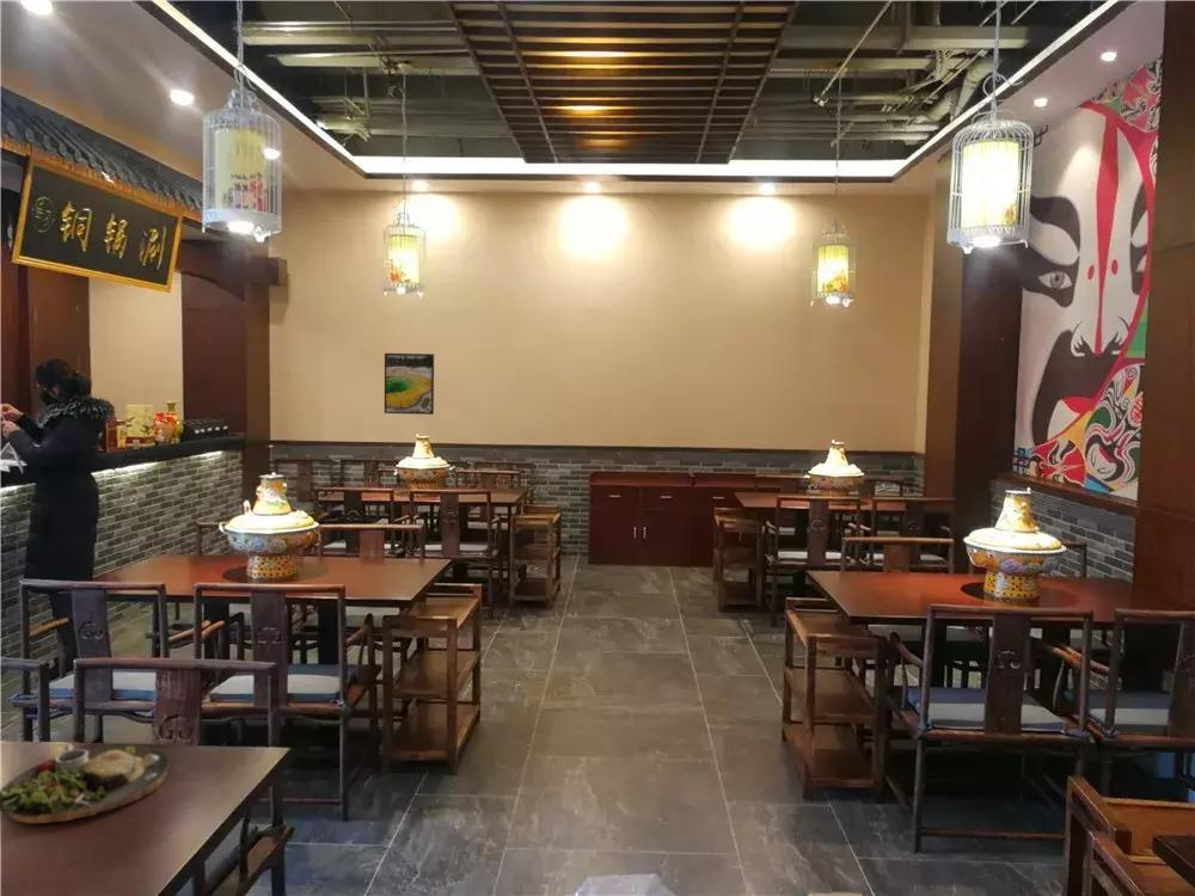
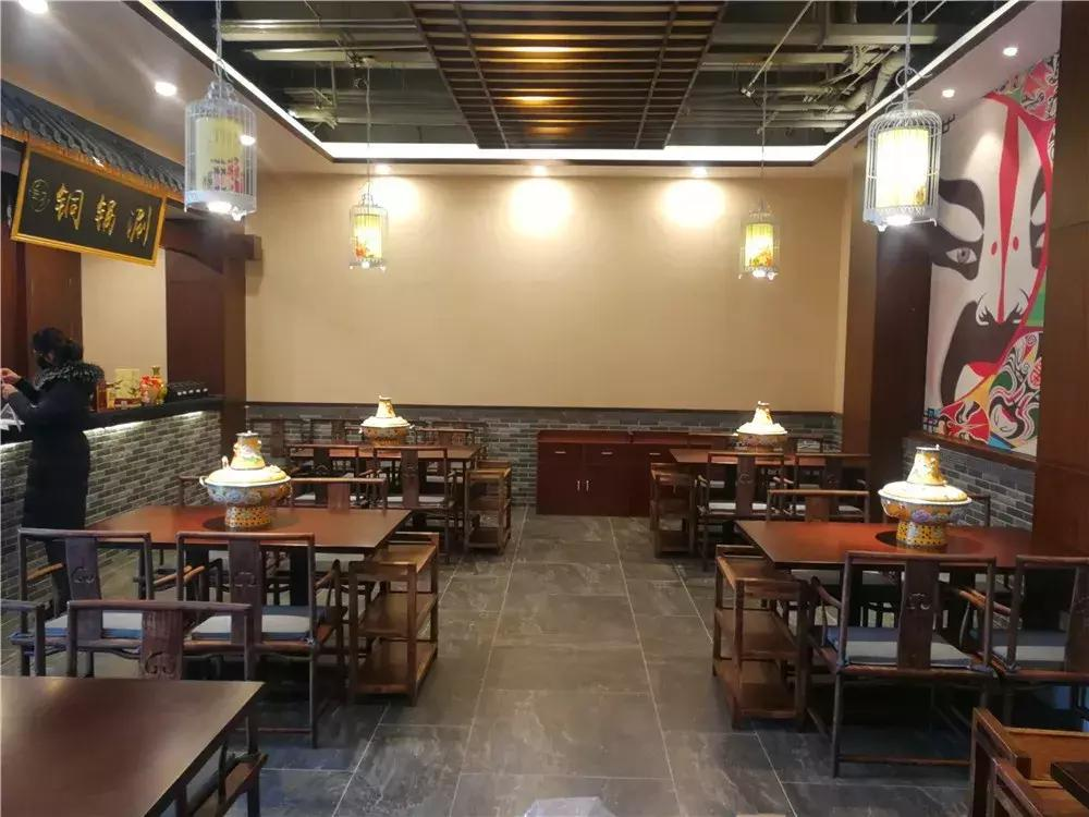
- dinner plate (87, 769)
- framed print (409, 383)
